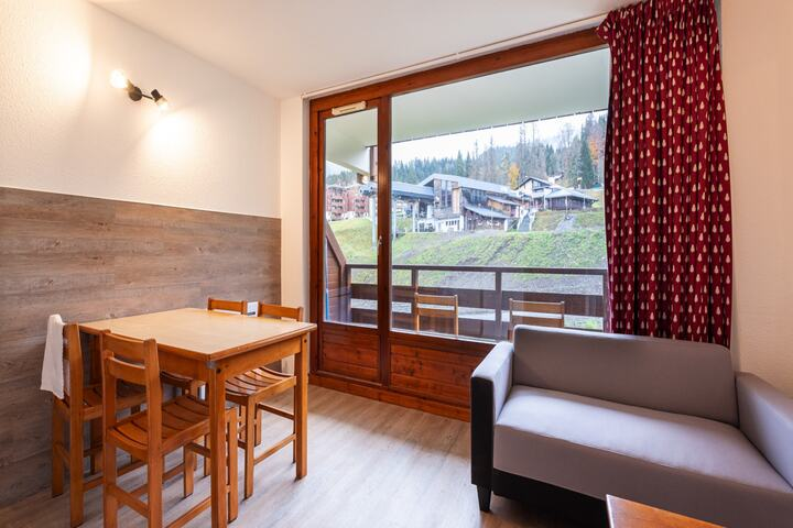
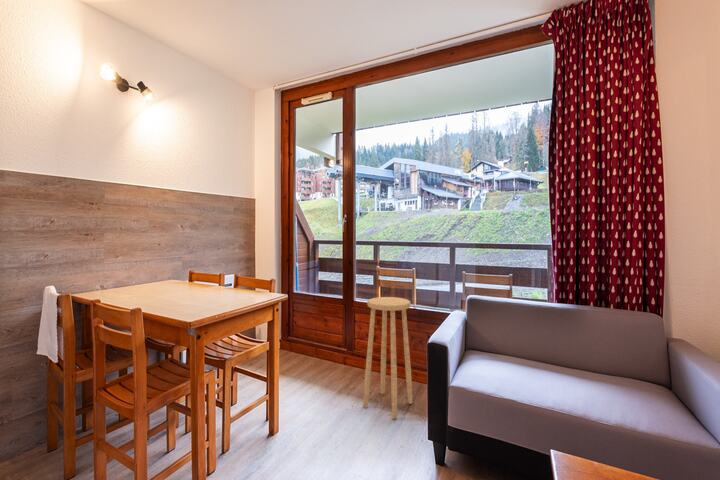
+ stool (391, 353)
